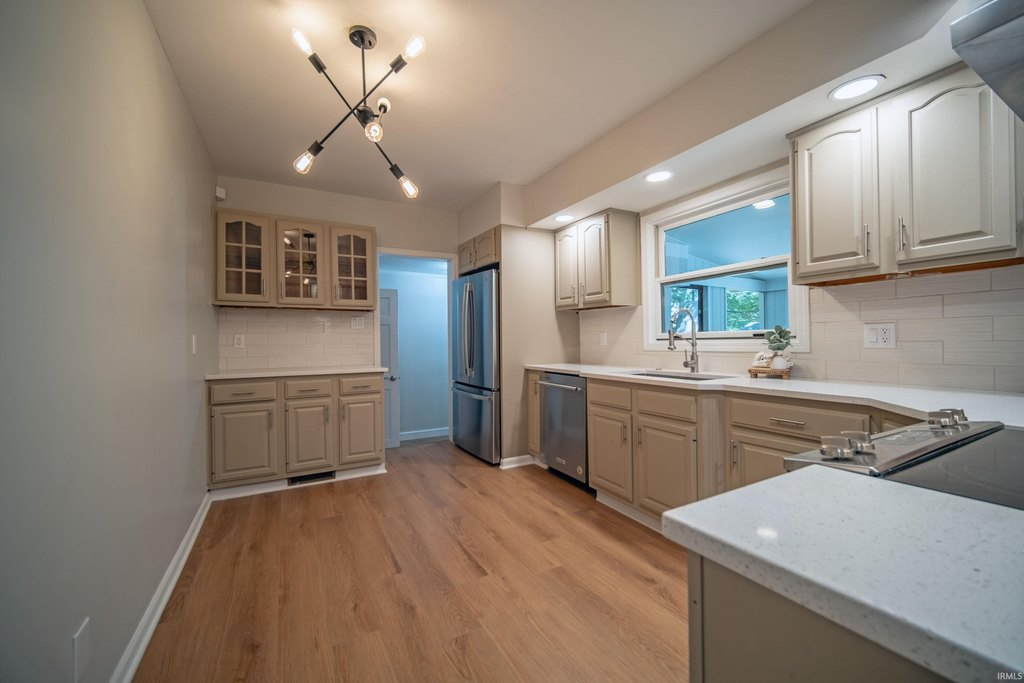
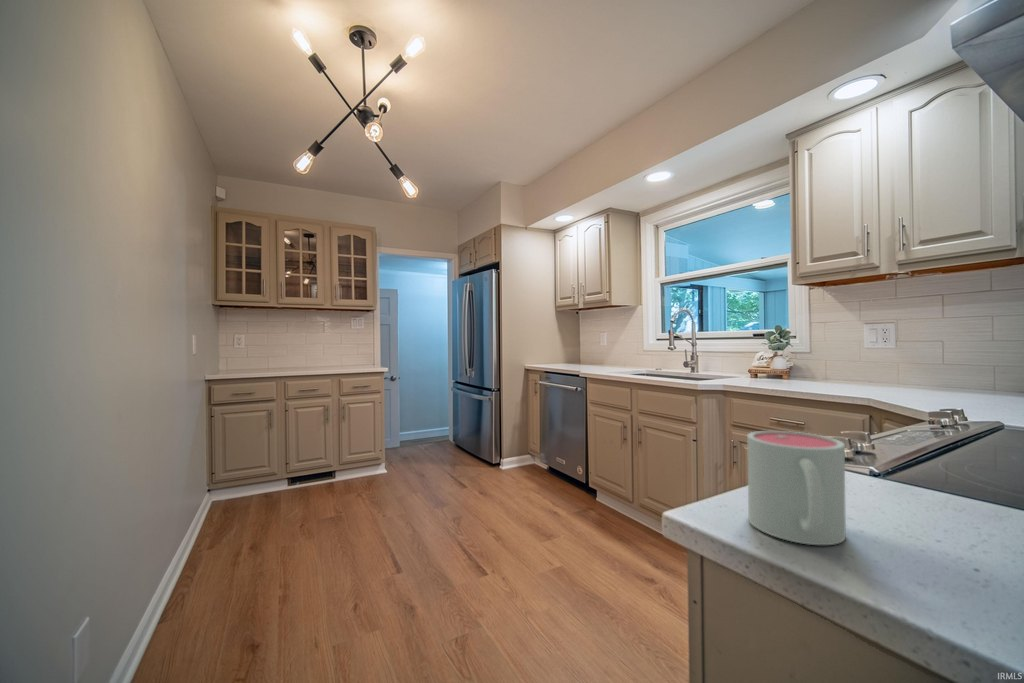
+ mug (798, 489)
